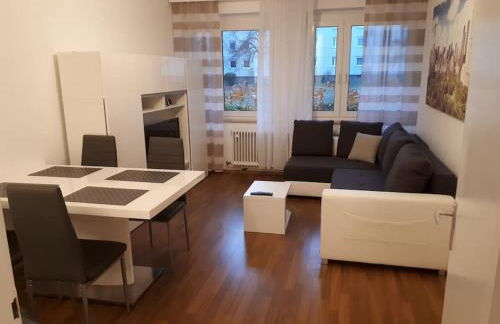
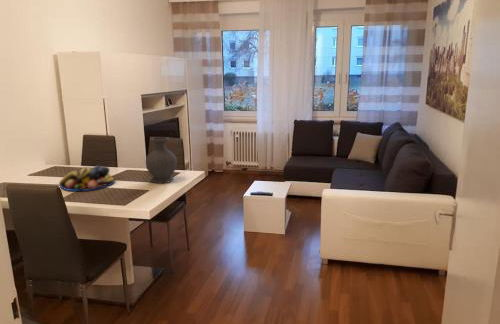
+ vase (161, 159)
+ fruit bowl (87, 175)
